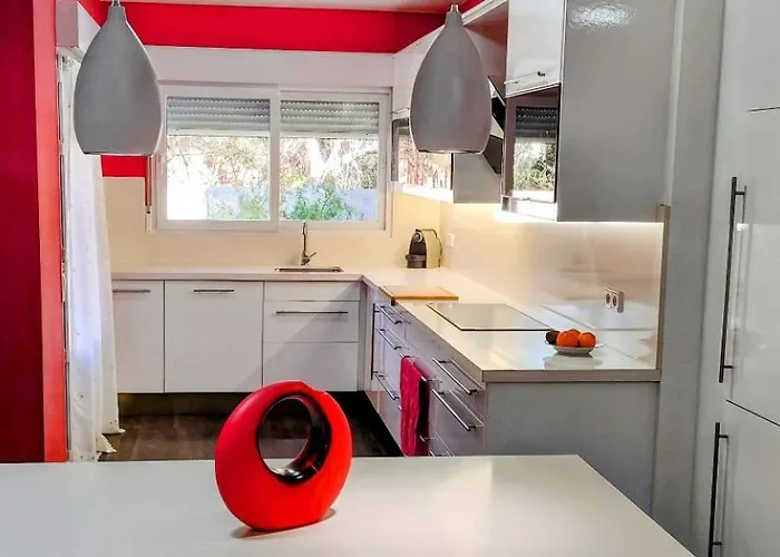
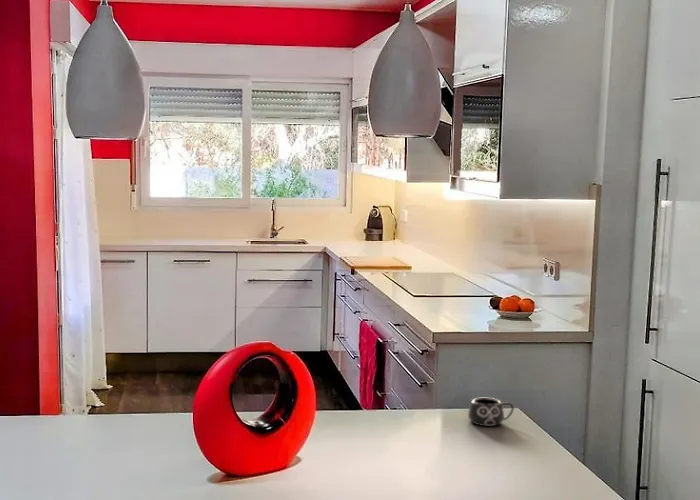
+ mug (490, 411)
